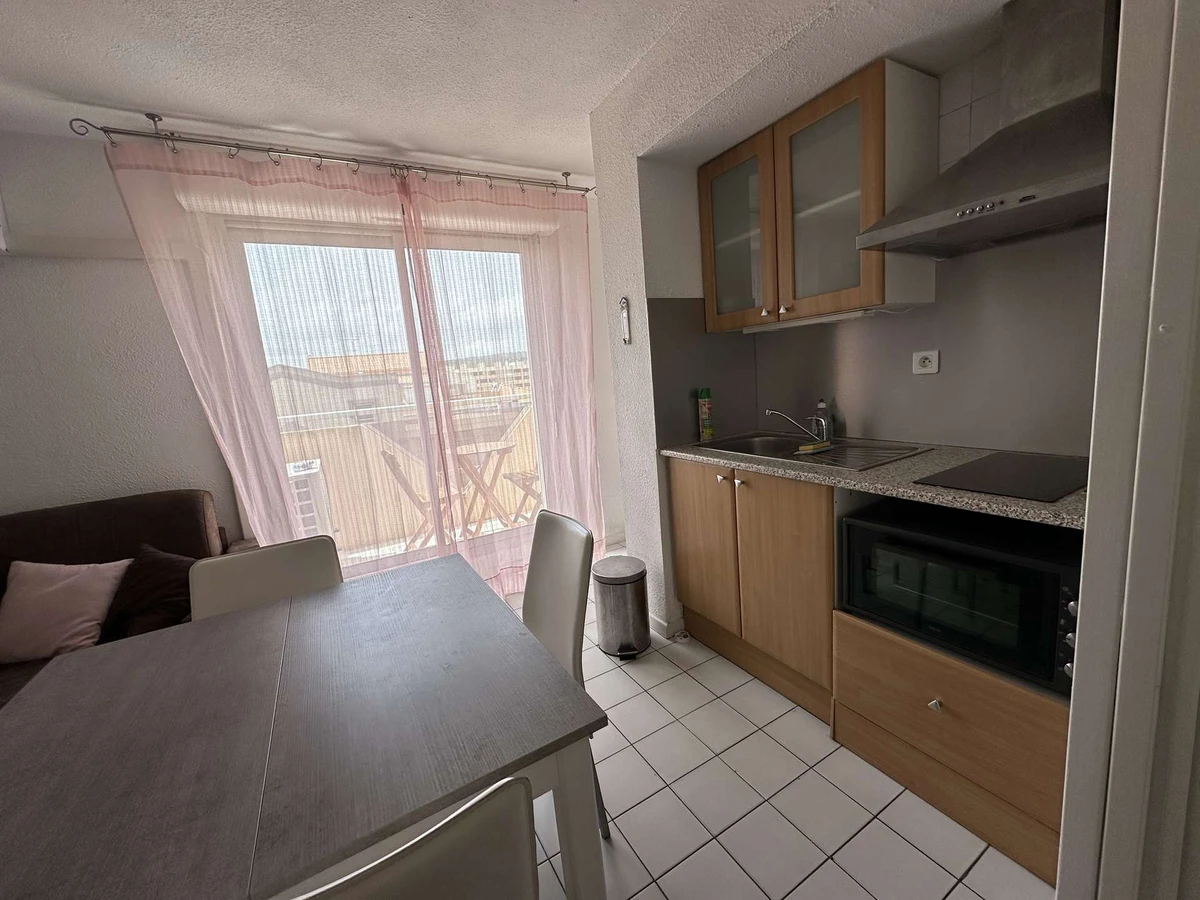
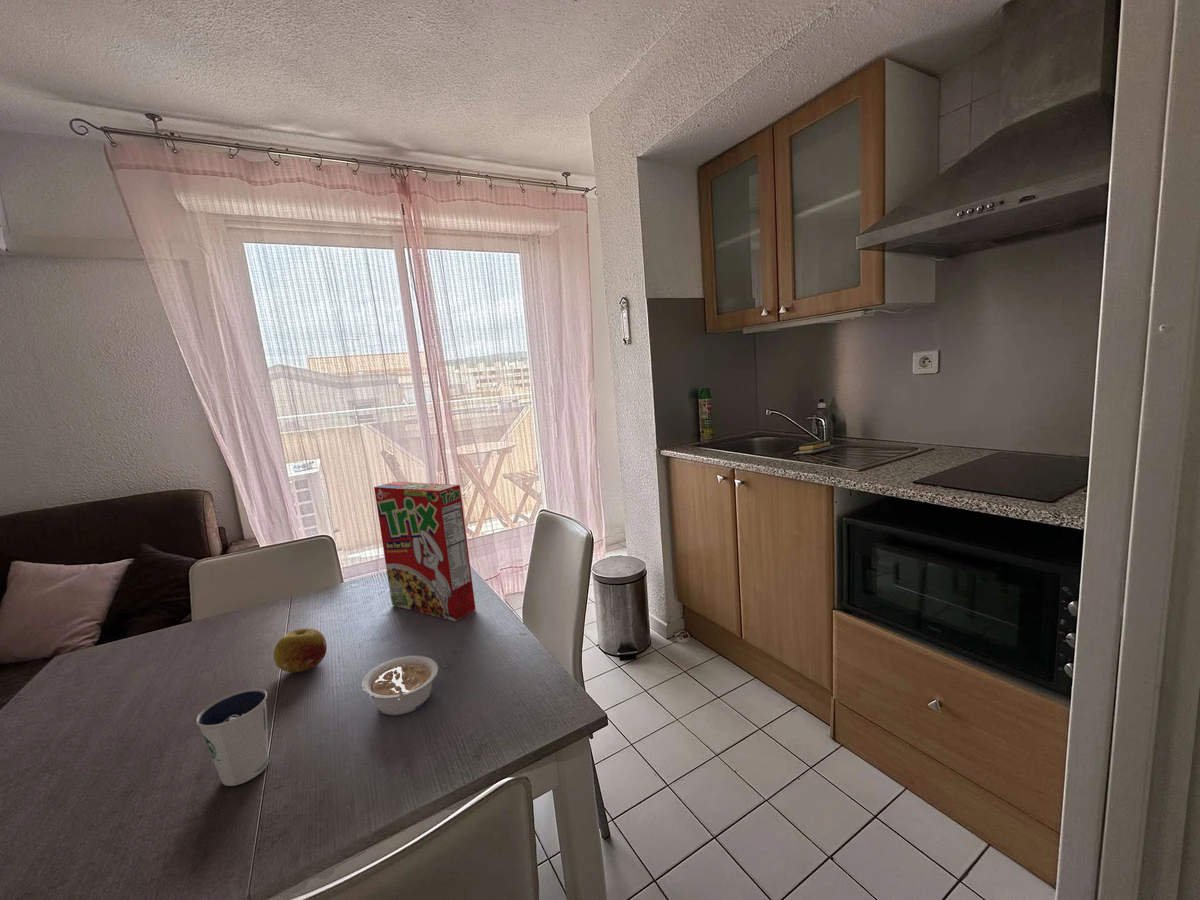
+ dixie cup (239, 738)
+ fruit (300, 650)
+ cereal box (424, 547)
+ legume (403, 685)
